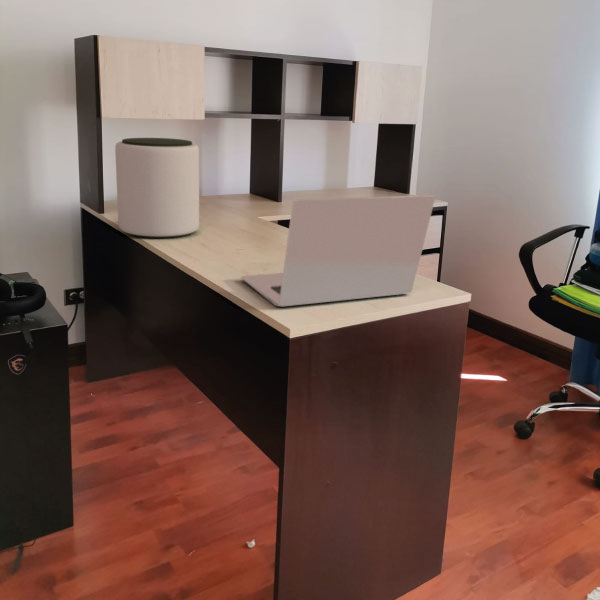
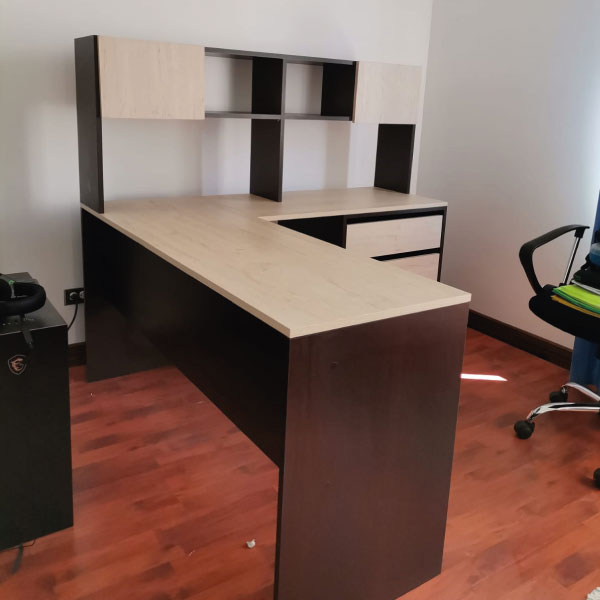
- plant pot (158, 186)
- laptop (331, 239)
